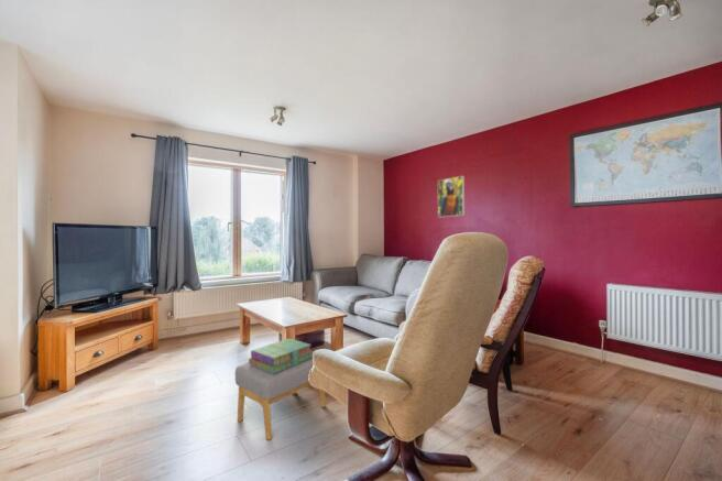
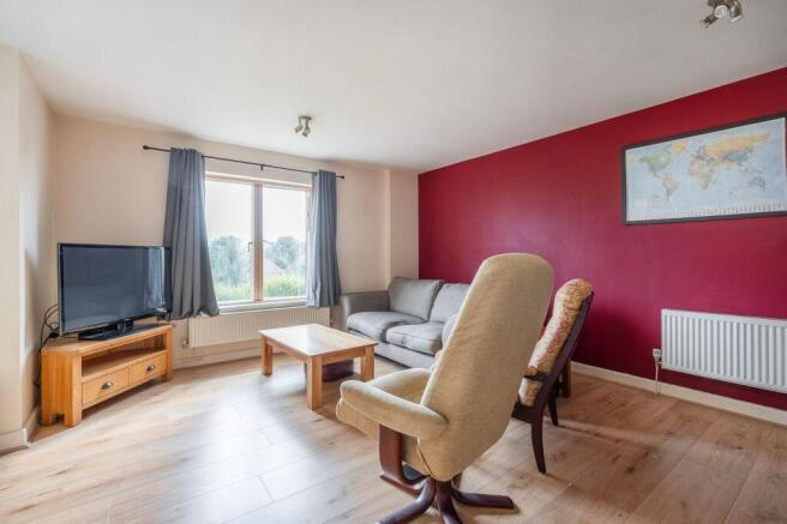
- footstool (283, 385)
- stack of books (282, 353)
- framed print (450, 197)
